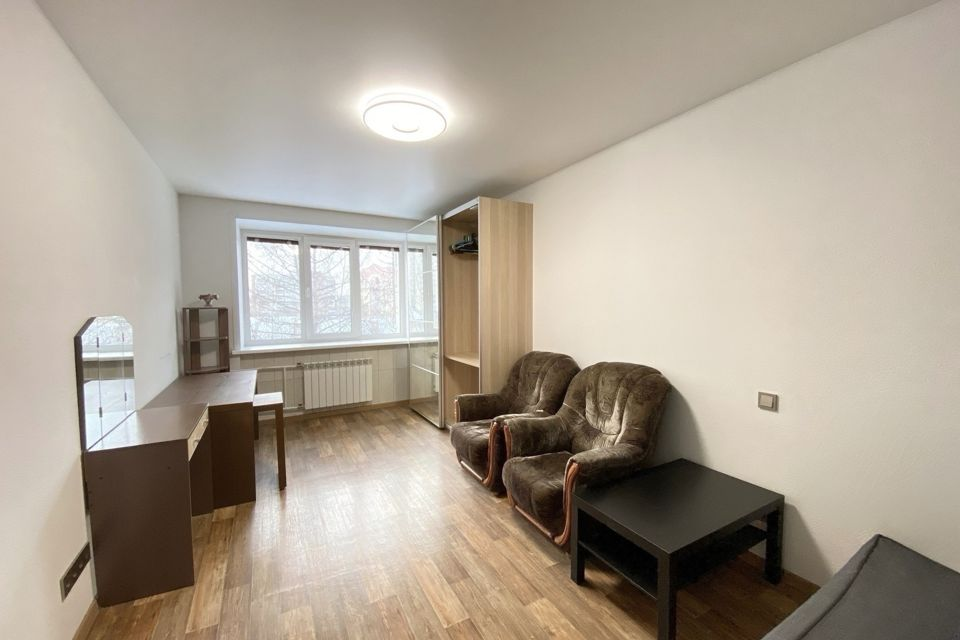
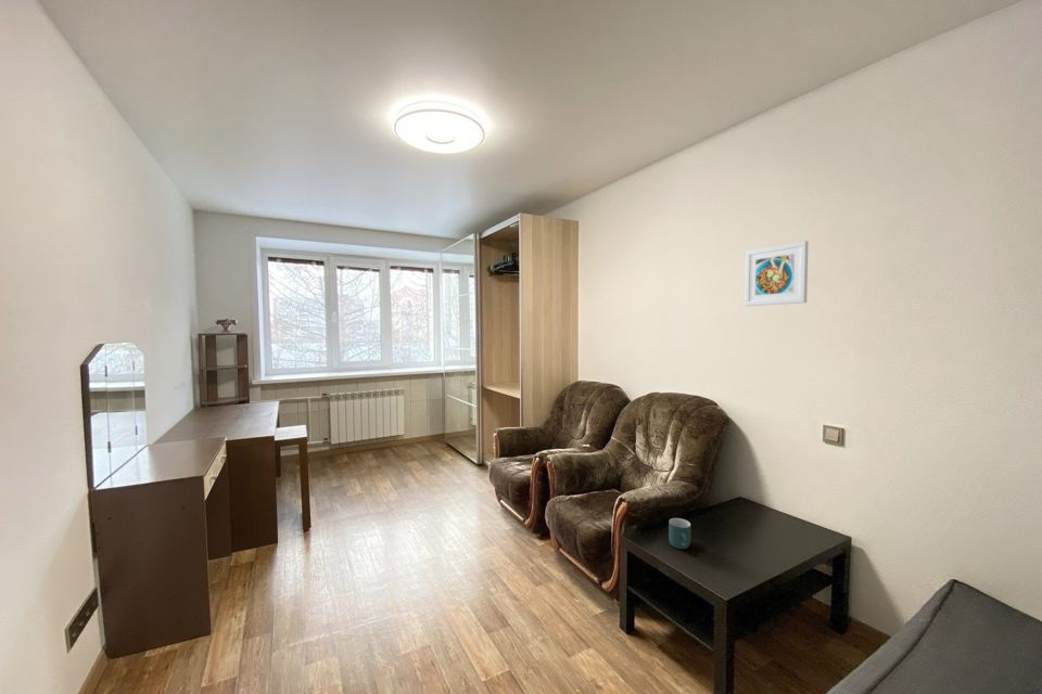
+ mug (682, 535)
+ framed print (774, 275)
